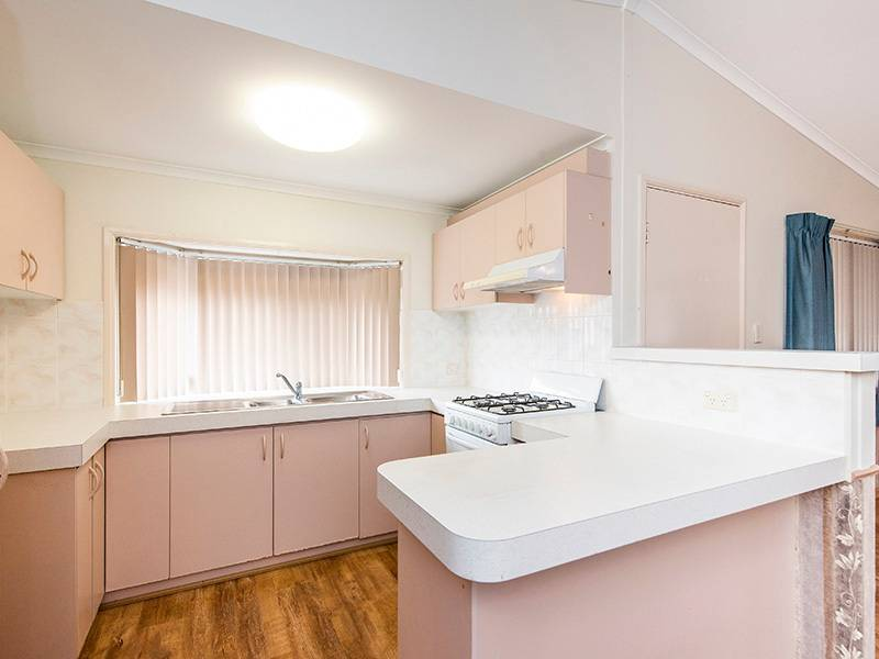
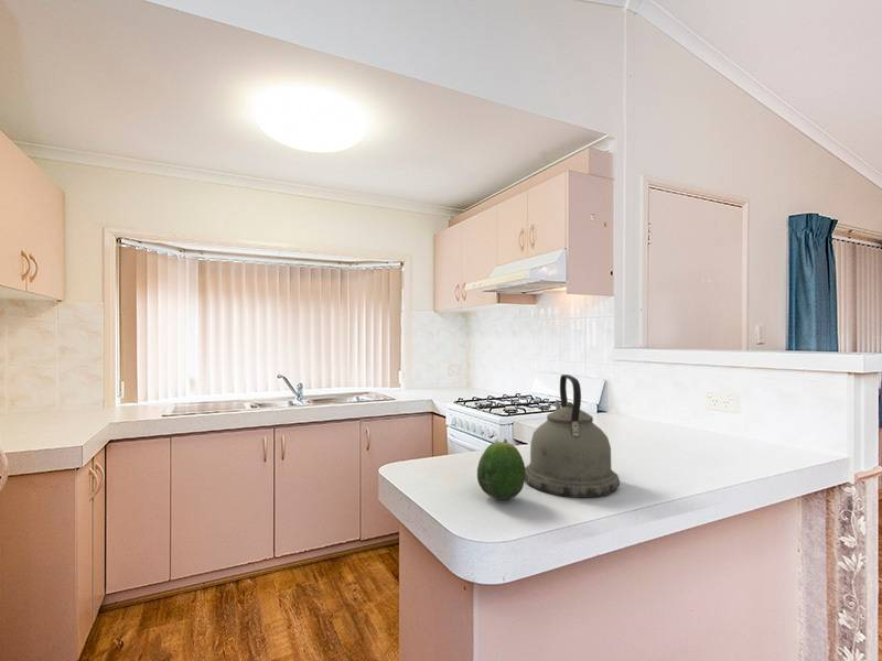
+ fruit (501, 469)
+ kettle (566, 427)
